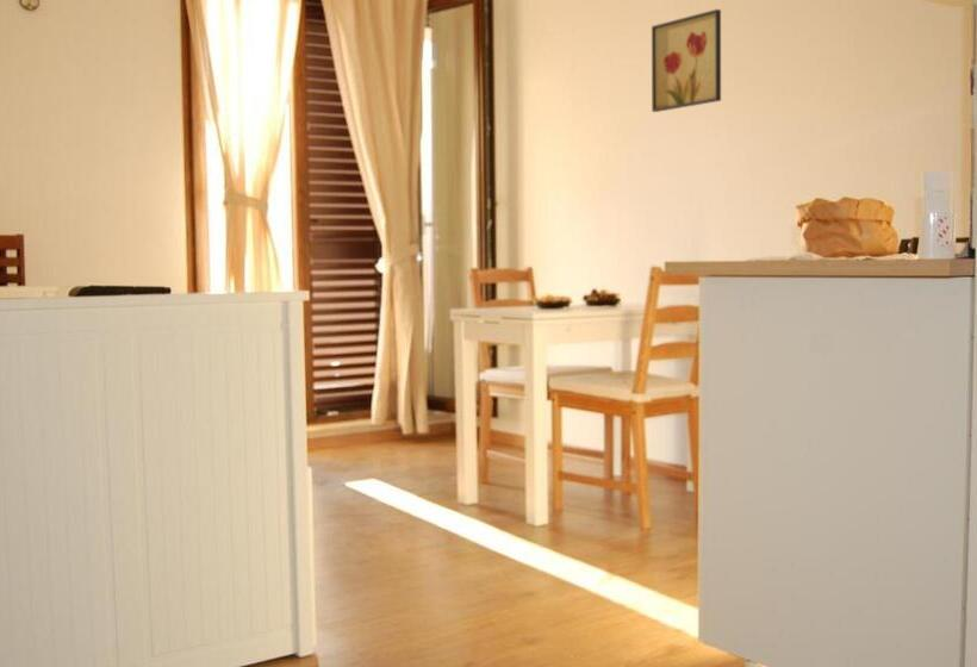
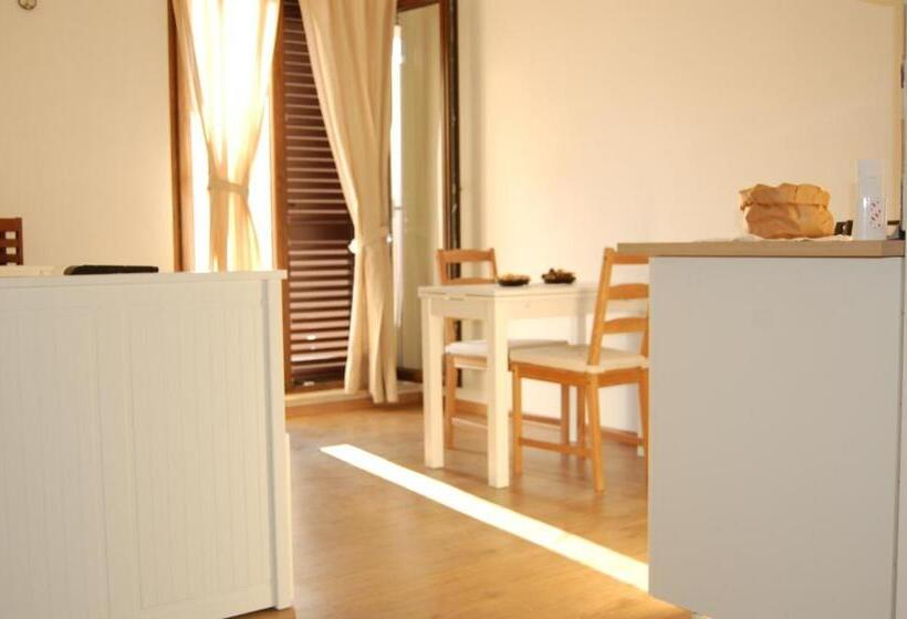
- wall art (686, 62)
